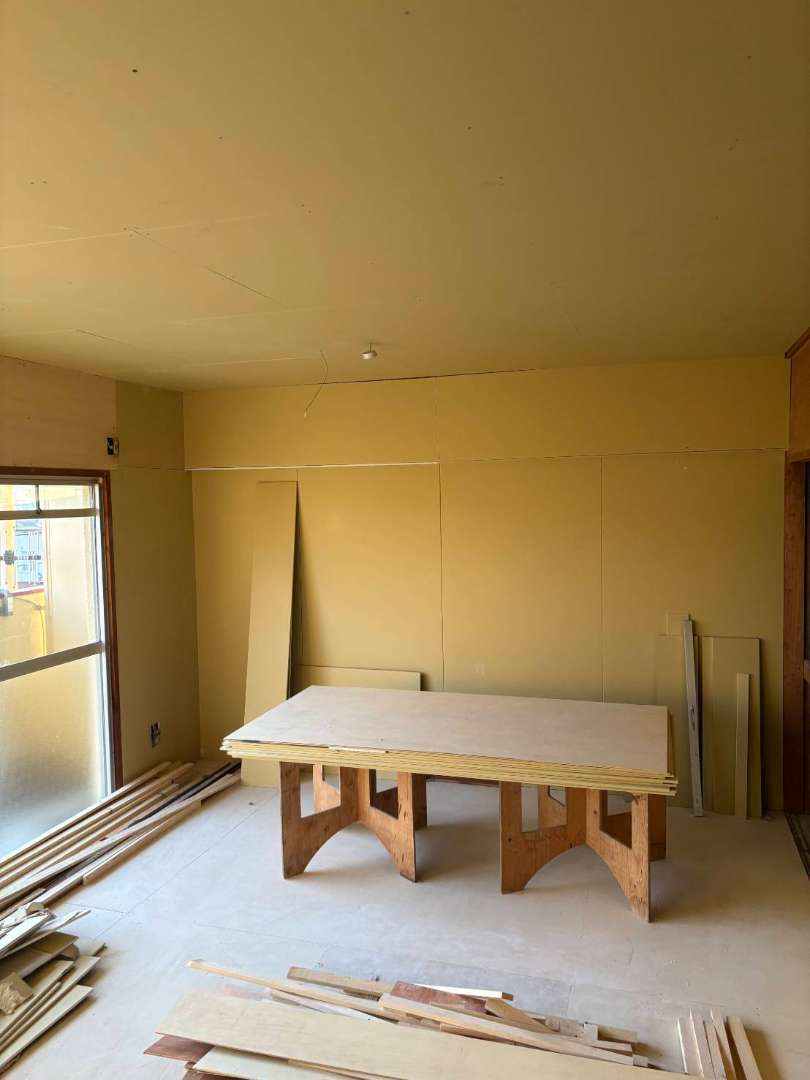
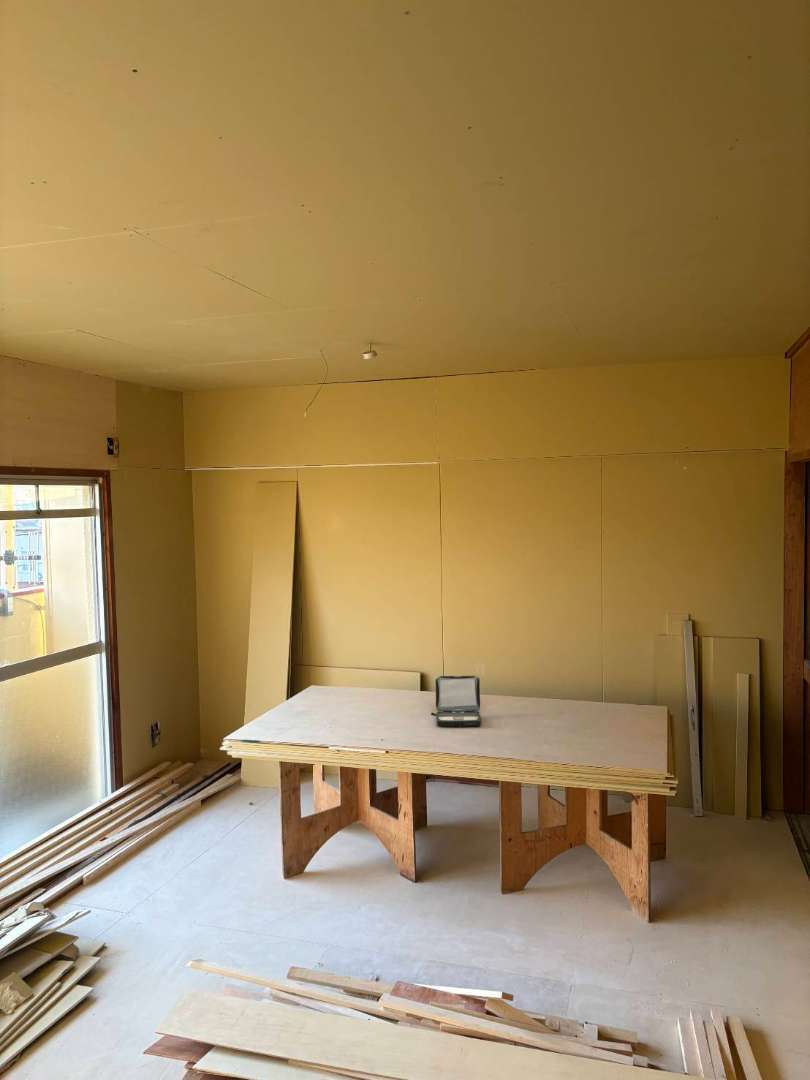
+ laptop (457, 700)
